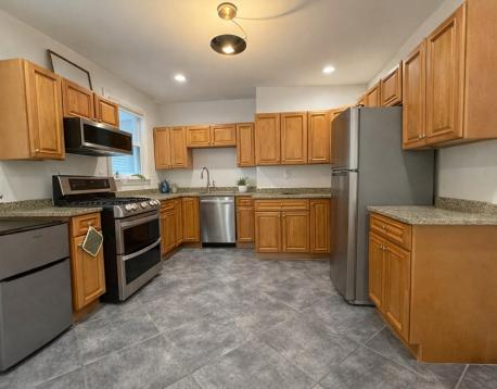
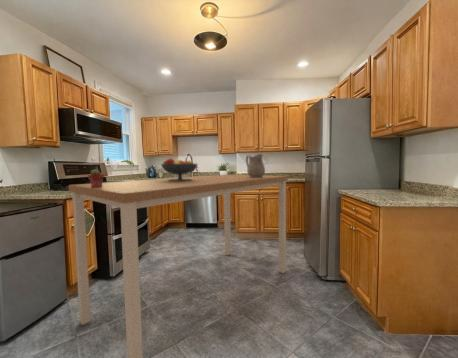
+ pitcher (254, 165)
+ potted succulent (96, 177)
+ fruit bowl (179, 169)
+ dining table (225, 236)
